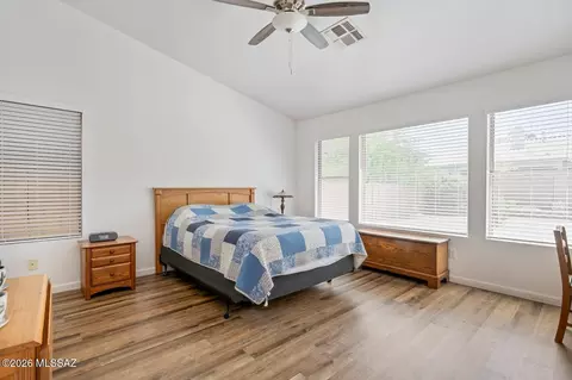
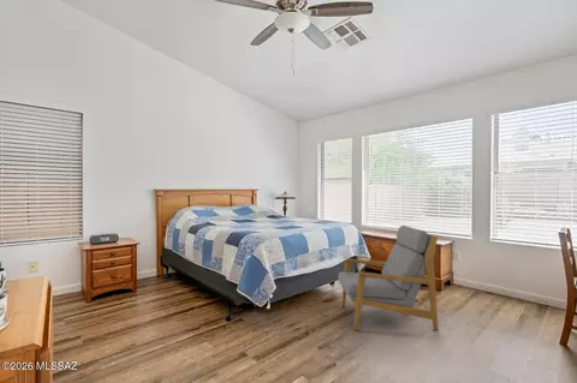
+ armchair (385, 271)
